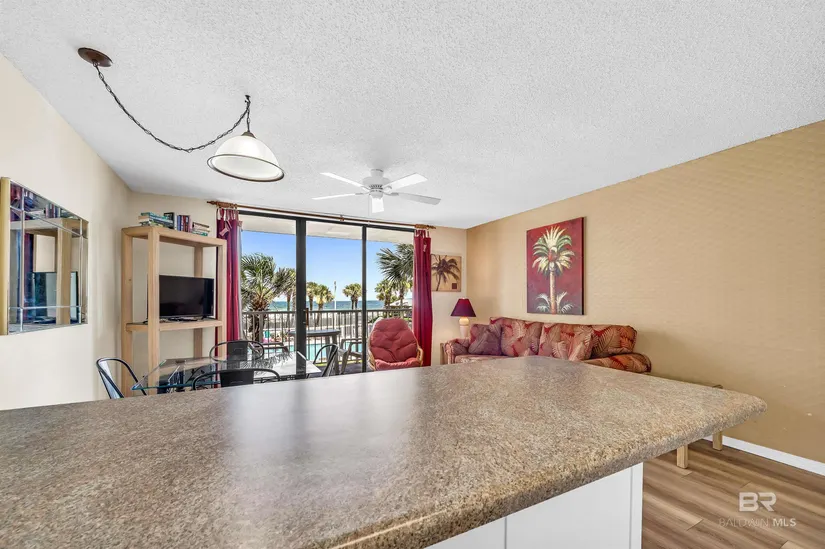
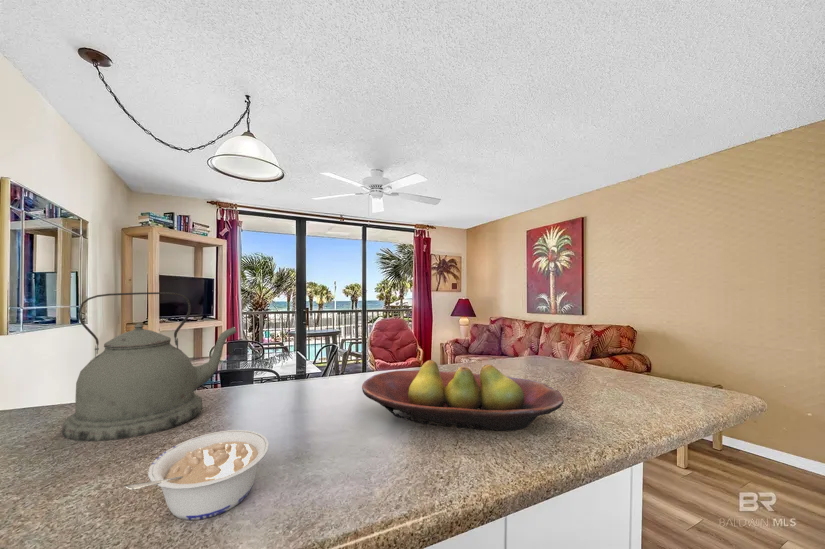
+ legume (211, 472)
+ kettle (147, 354)
+ fruit bowl (457, 390)
